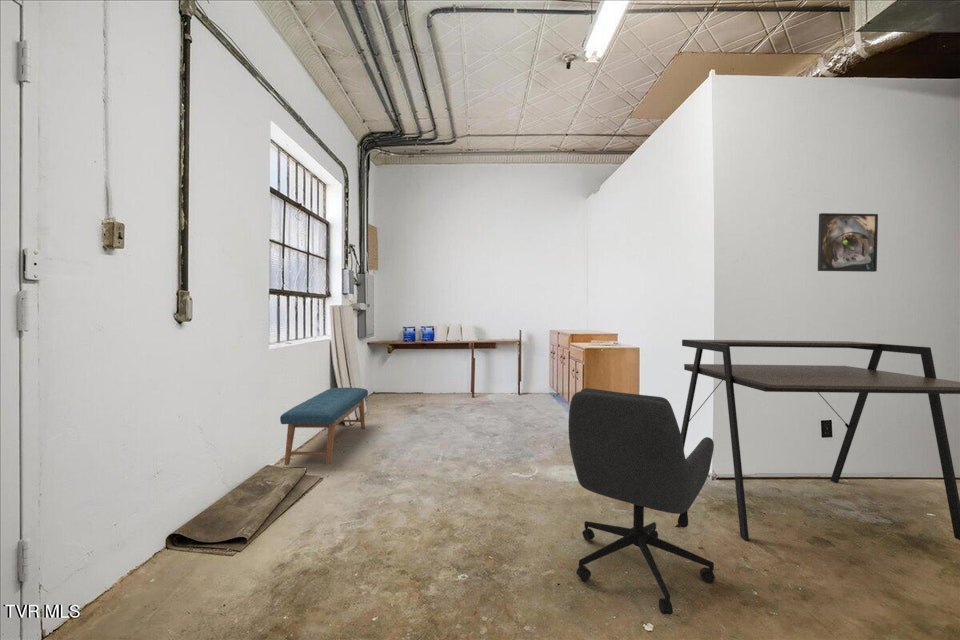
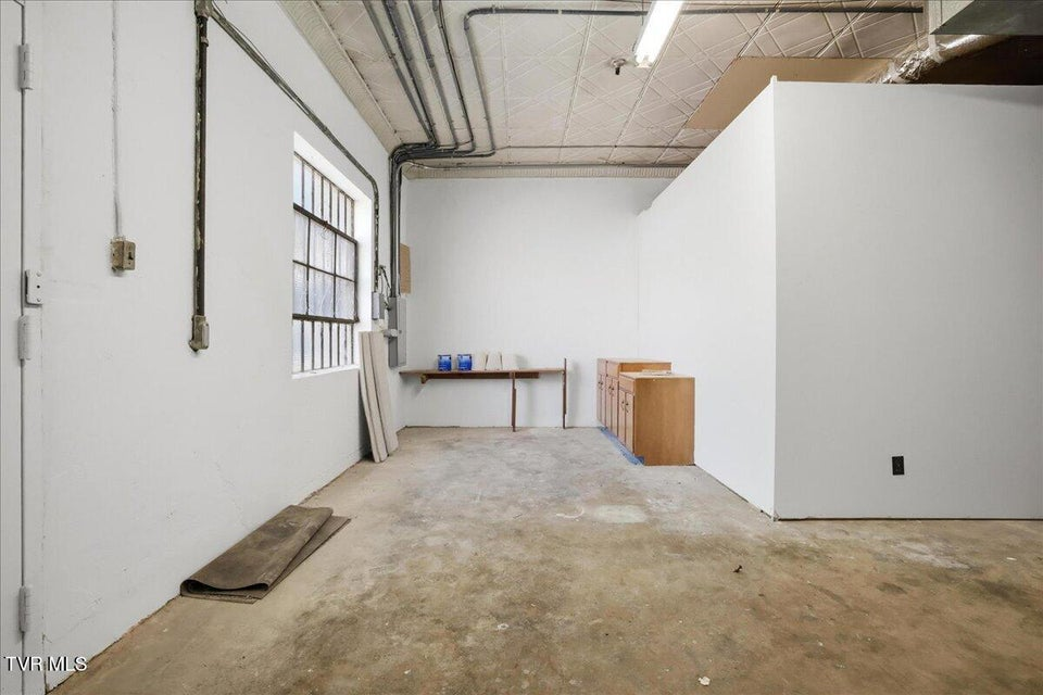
- bench (330, 420)
- office chair (637, 477)
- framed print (847, 242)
- desk (829, 405)
